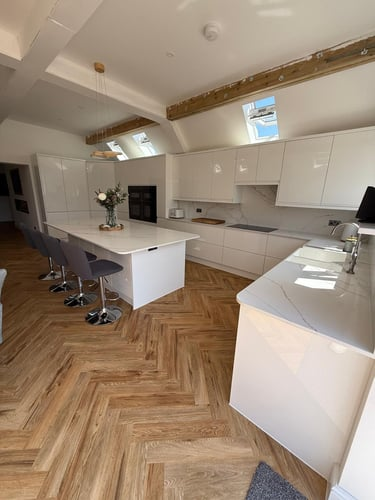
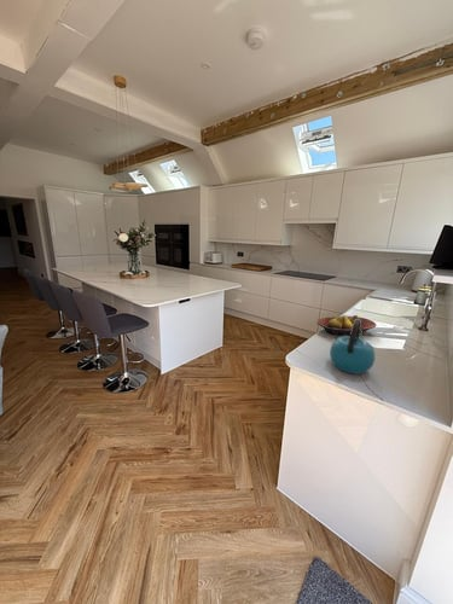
+ kettle (354, 342)
+ fruit bowl (345, 323)
